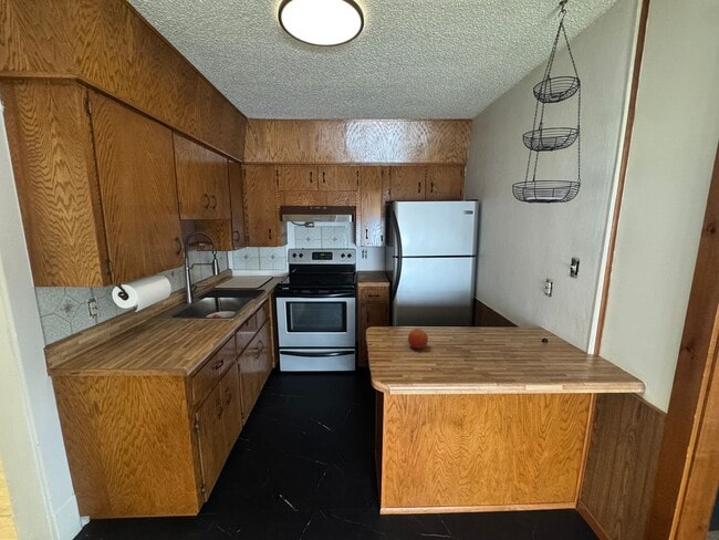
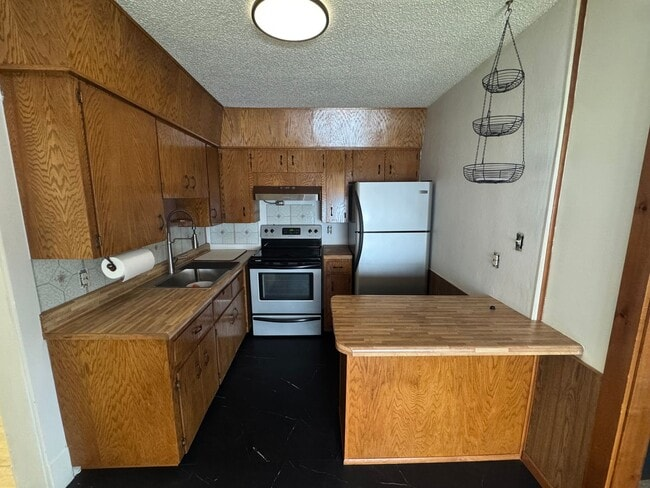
- fruit (417, 338)
